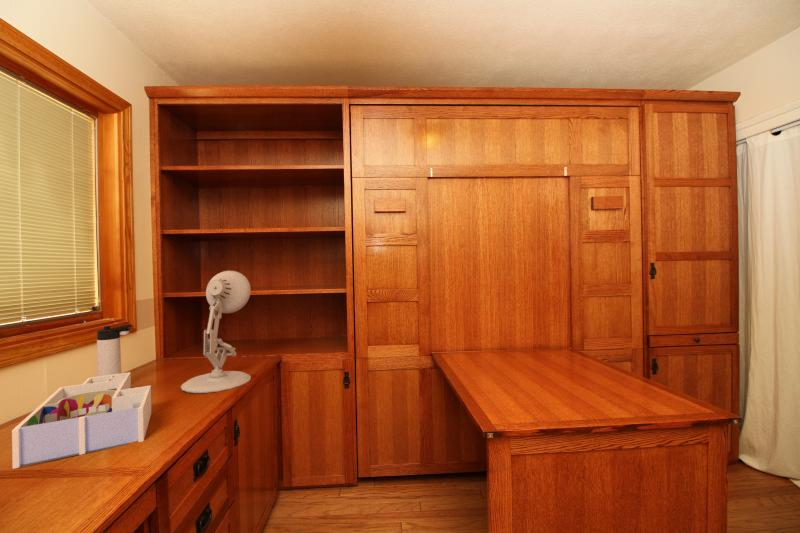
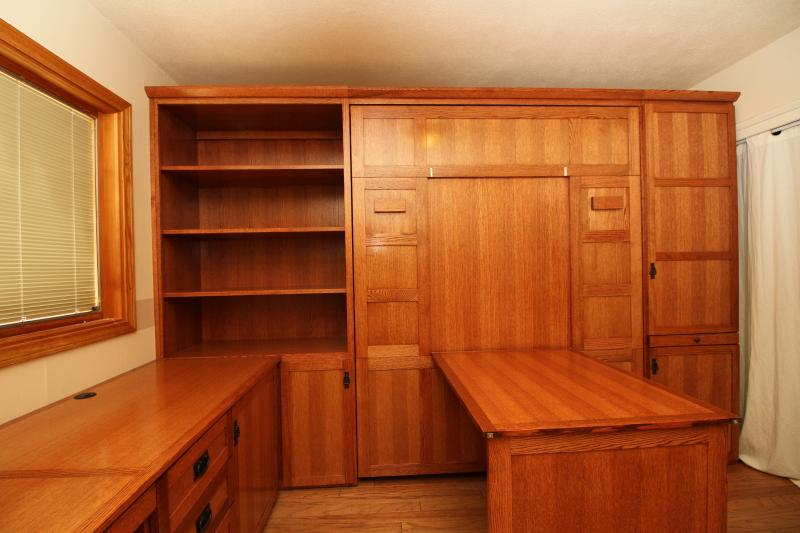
- desk organizer (101, 407)
- thermos bottle (114, 358)
- desk lamp (218, 325)
